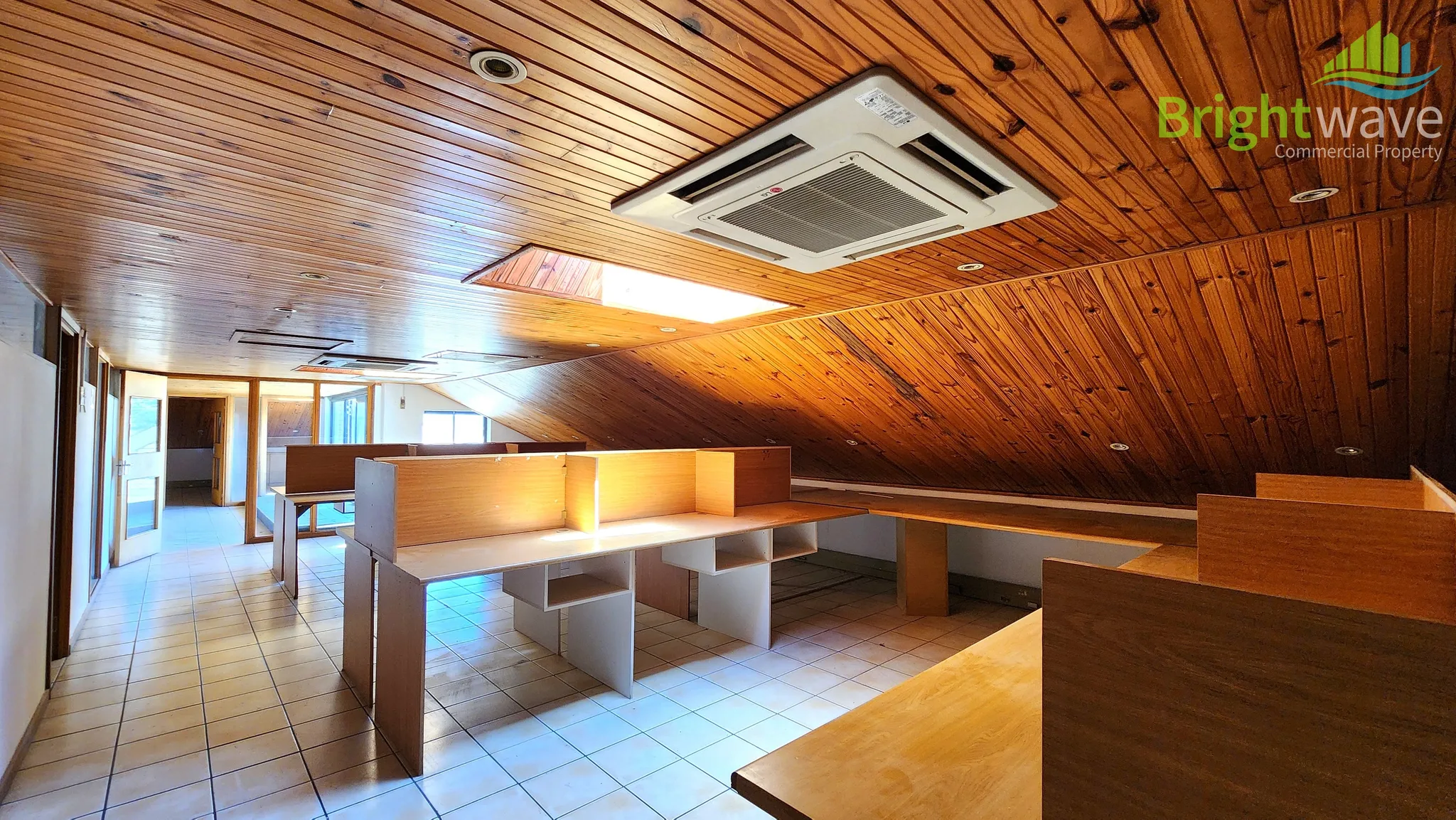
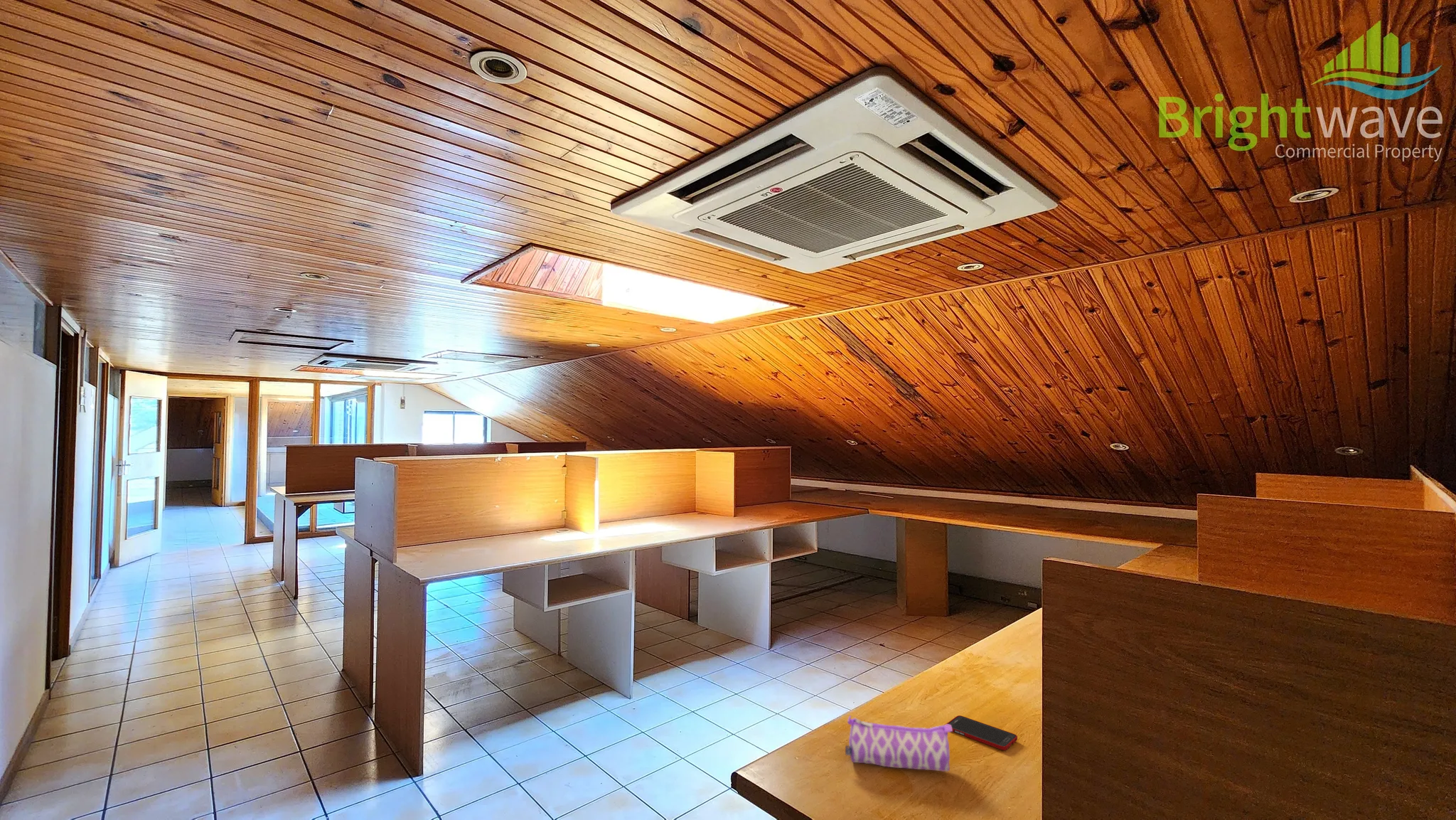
+ cell phone (980, 732)
+ pencil case (897, 742)
